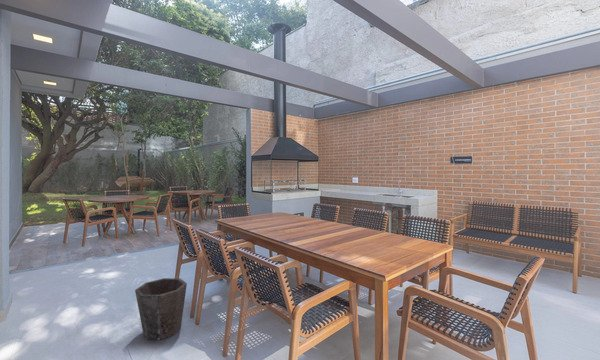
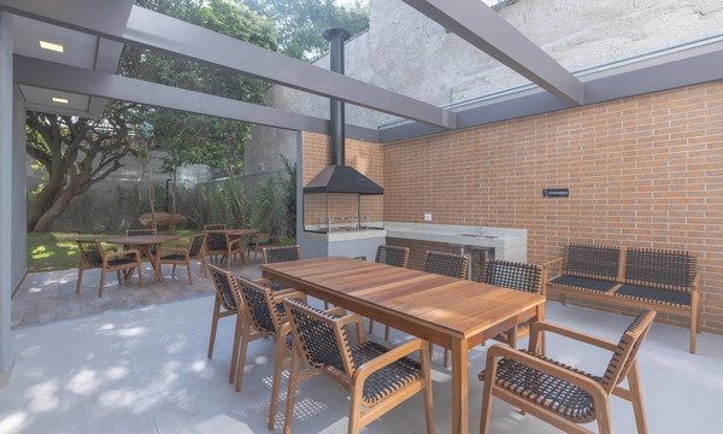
- waste bin (162, 308)
